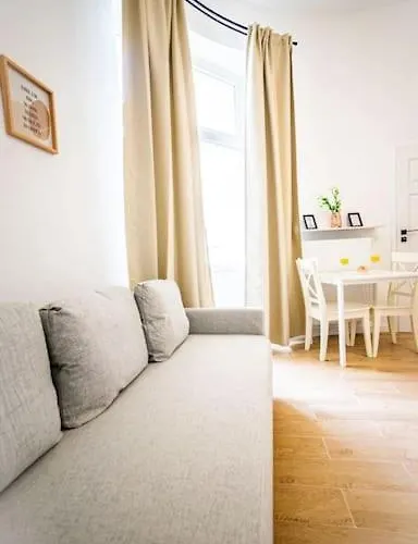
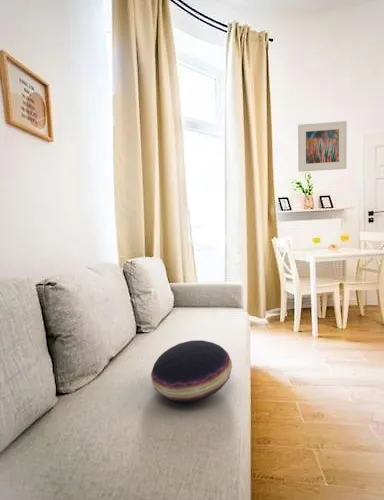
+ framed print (322, 146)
+ cushion (191, 368)
